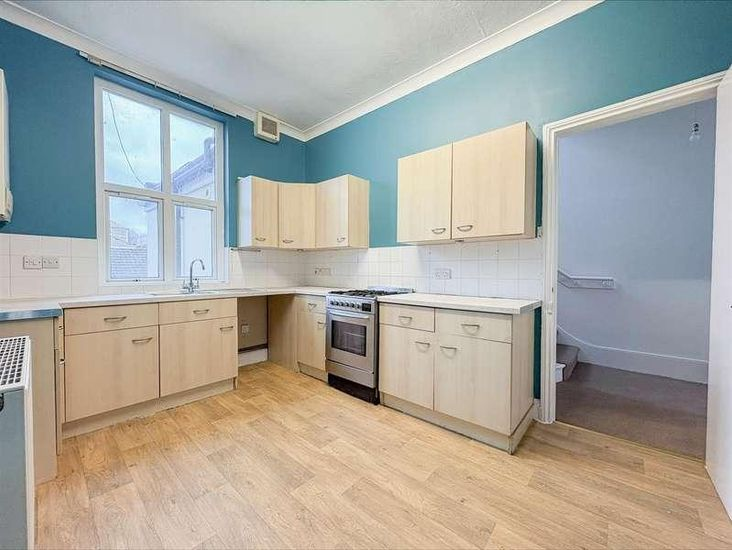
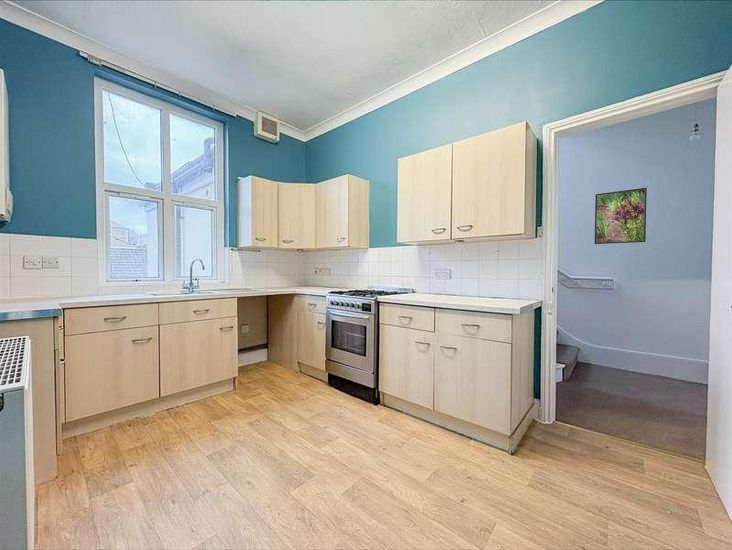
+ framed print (619, 217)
